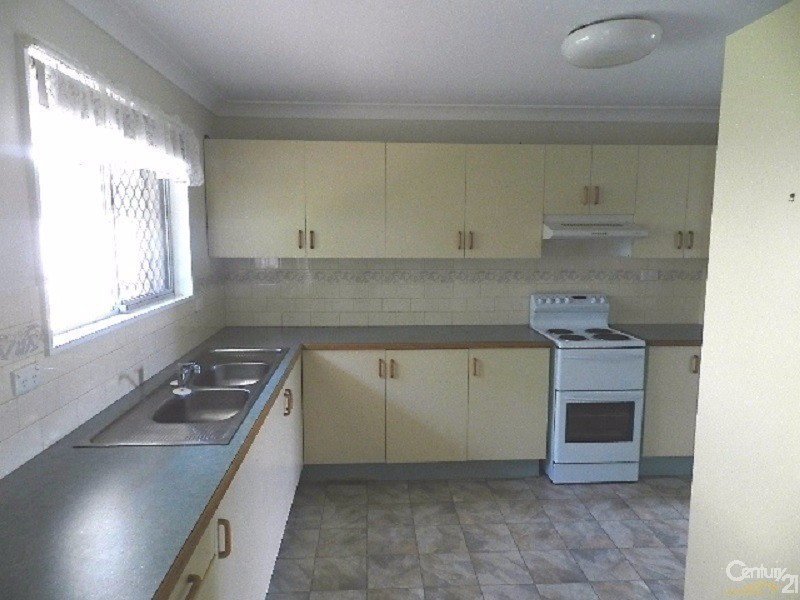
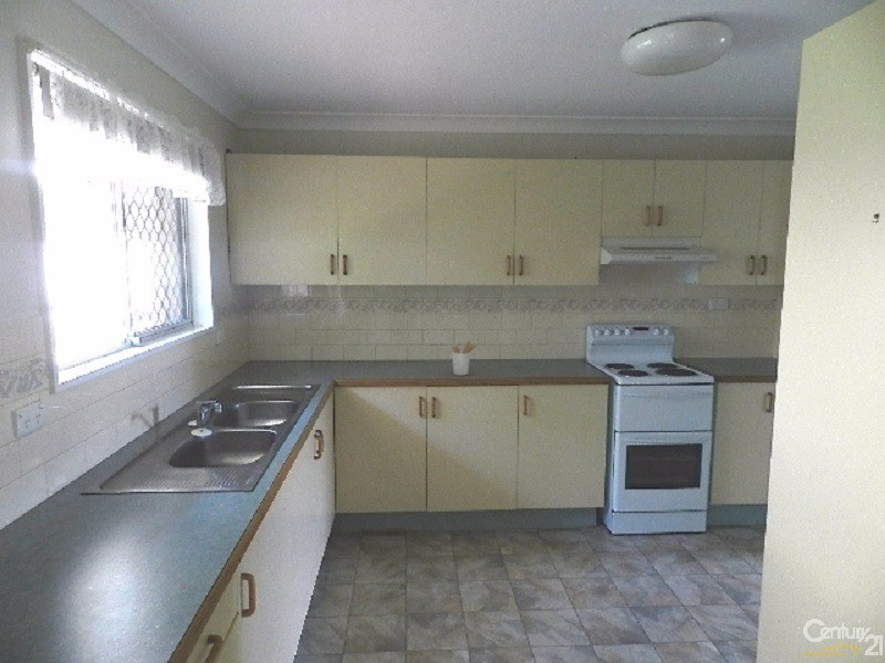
+ utensil holder (464, 358)
